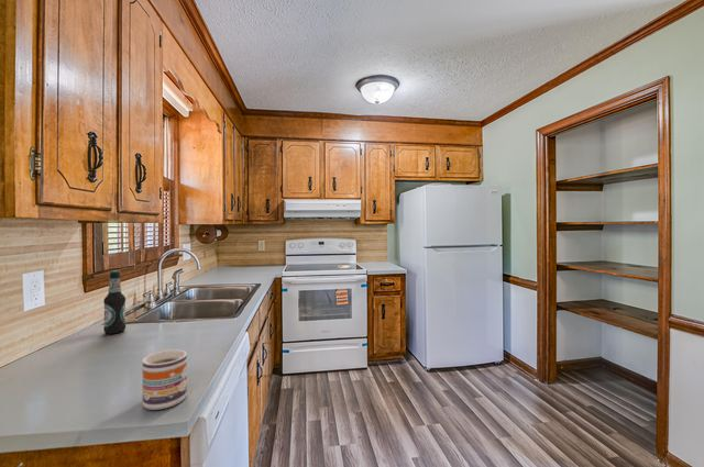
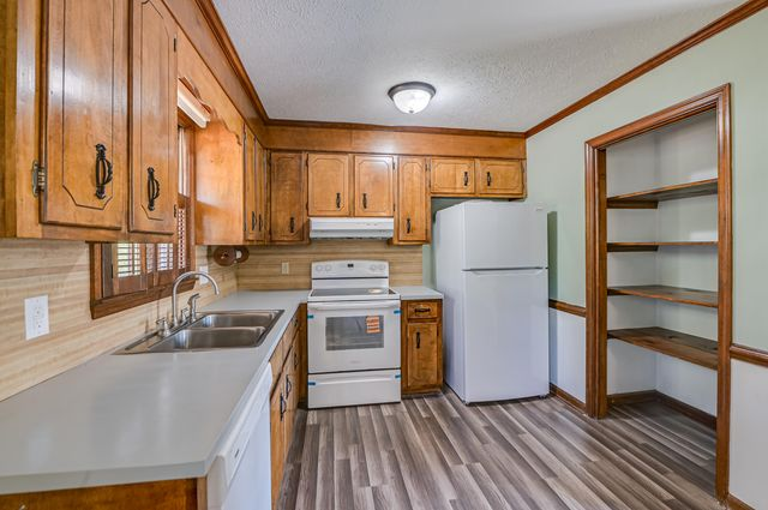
- bottle (114, 301)
- mug (168, 376)
